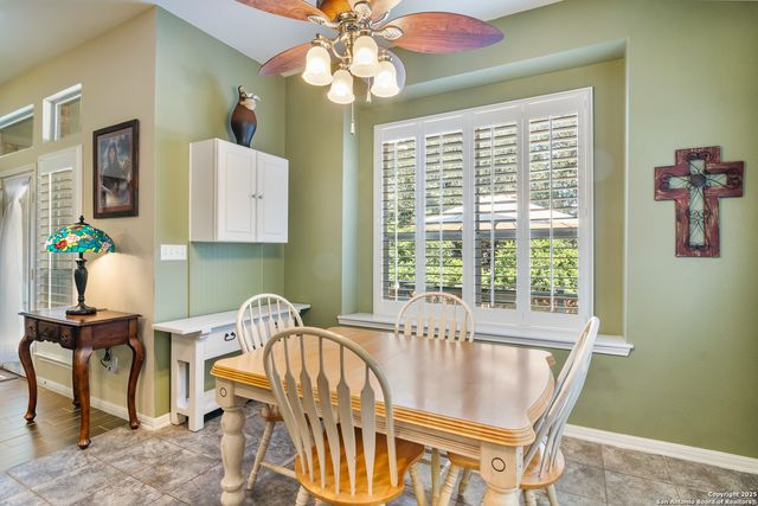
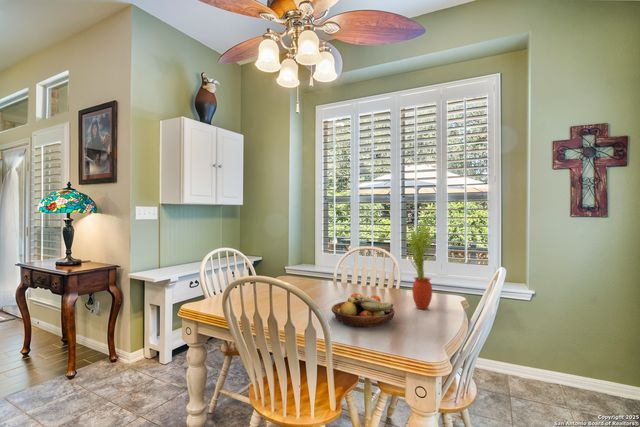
+ potted plant (417, 263)
+ fruit bowl (363, 305)
